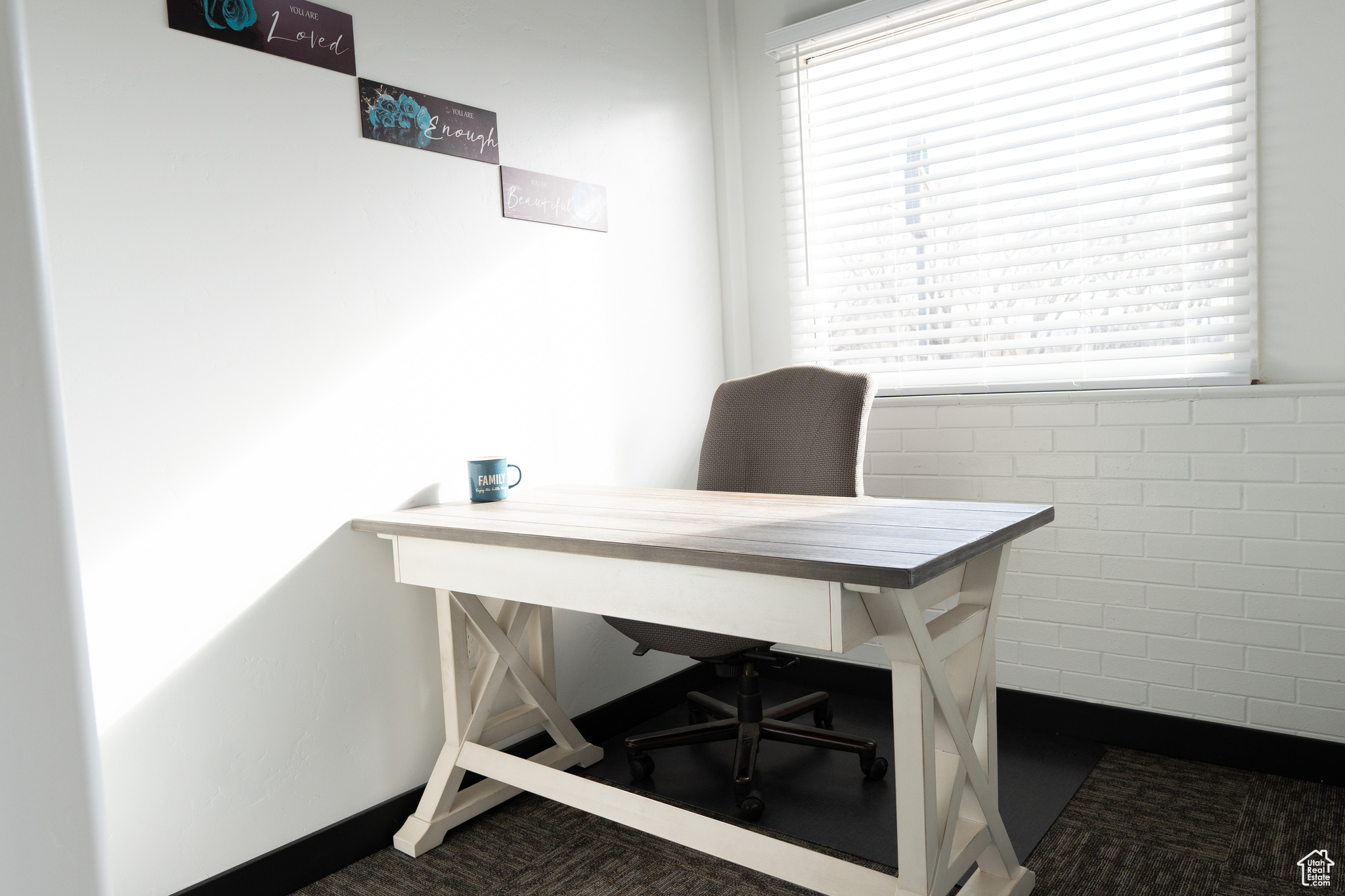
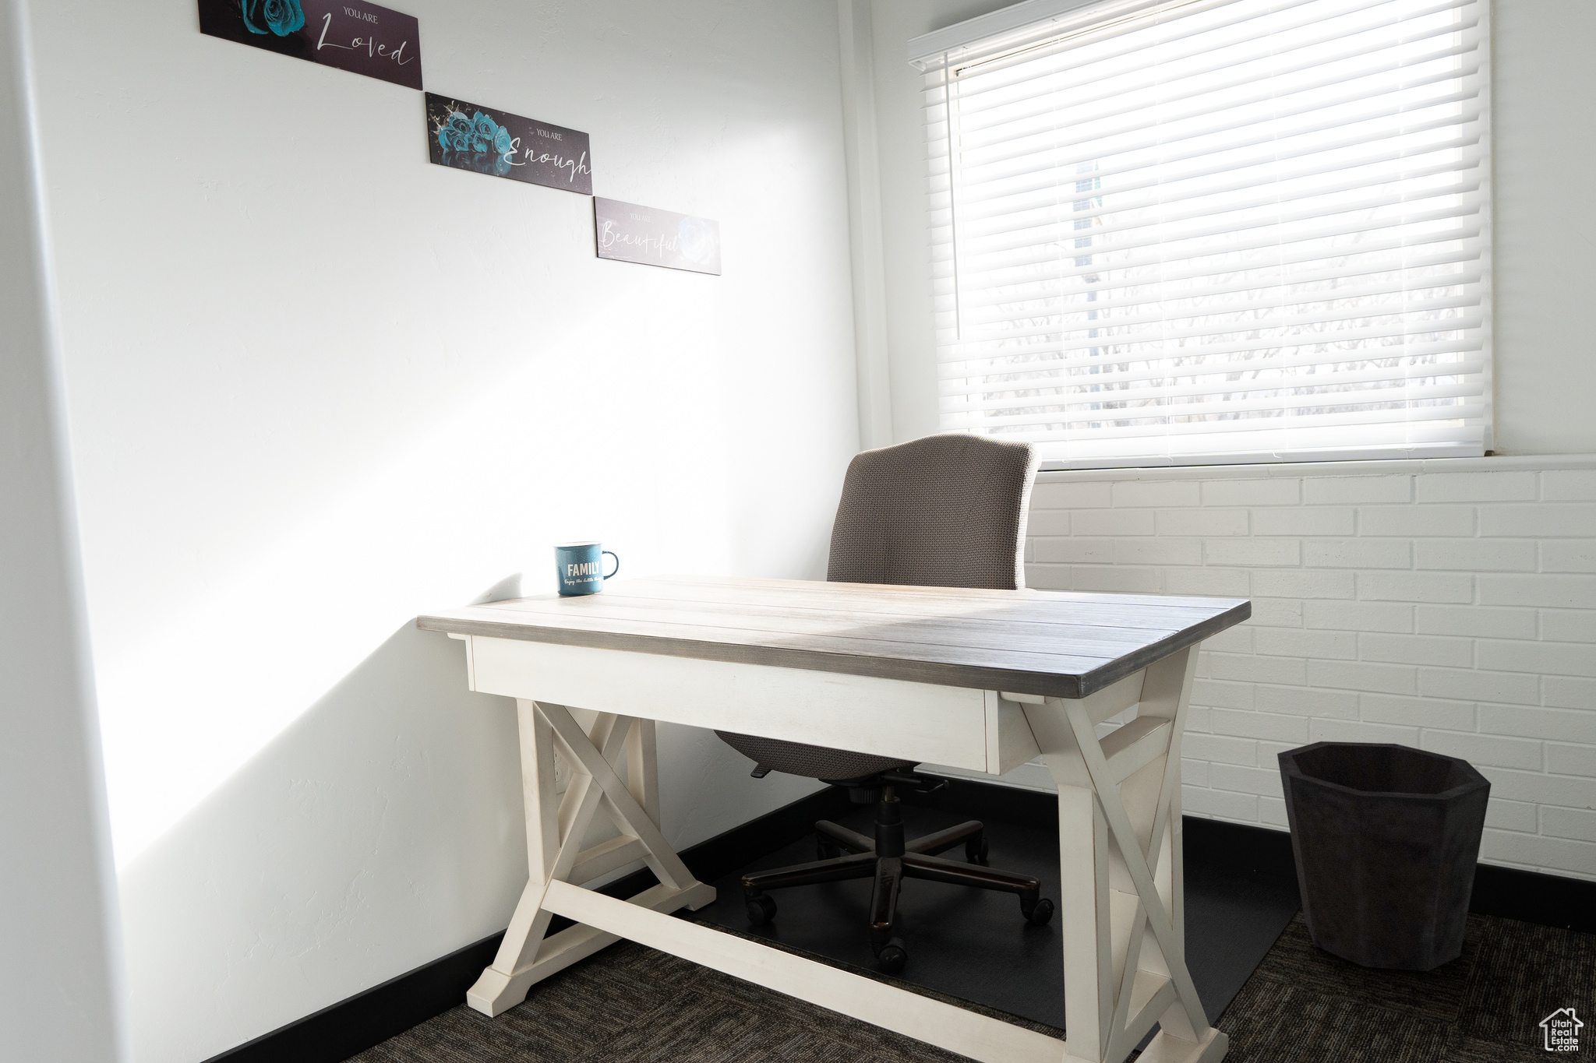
+ waste bin (1378, 853)
